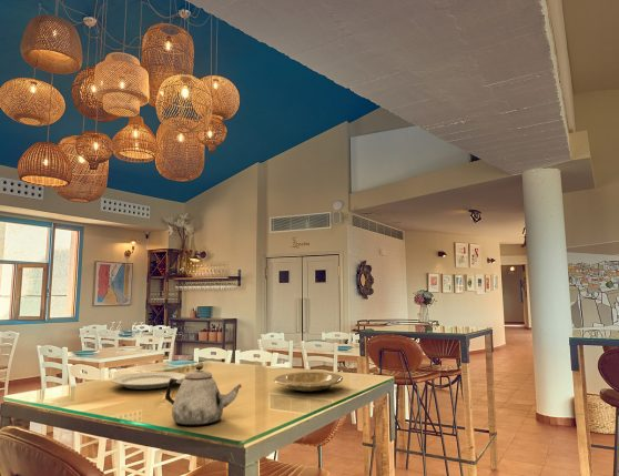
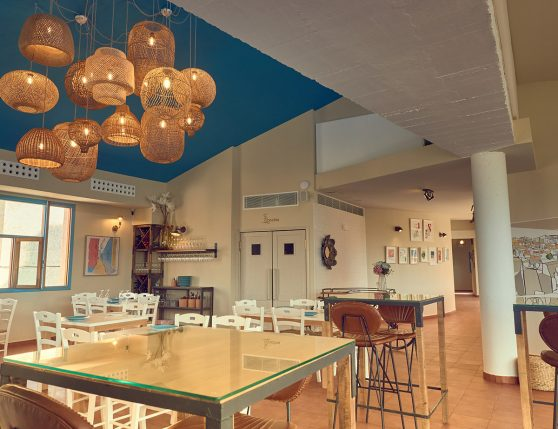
- chinaware (149, 381)
- plate (307, 382)
- teapot (203, 393)
